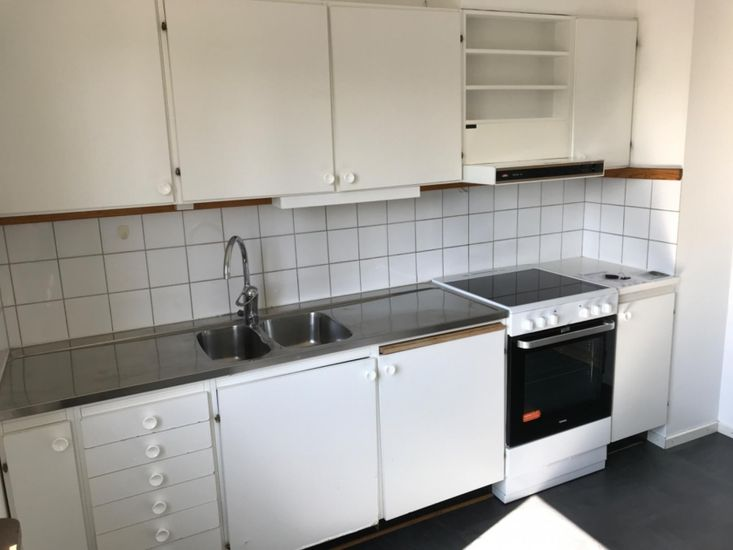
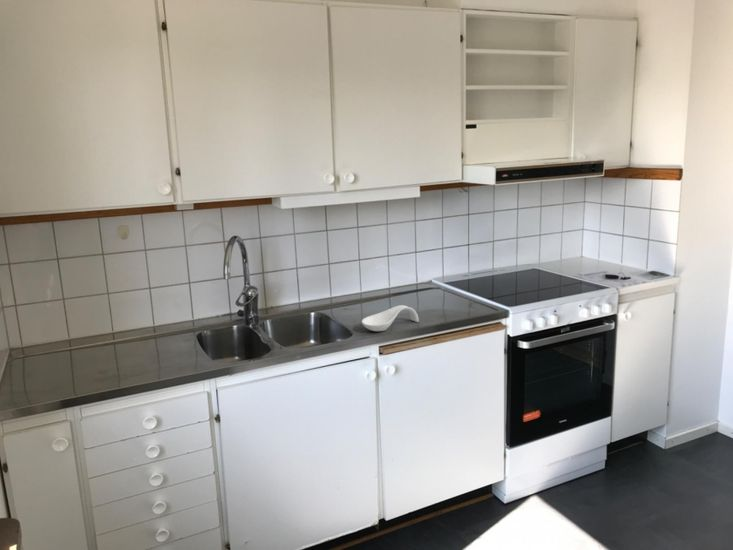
+ spoon rest (390, 317)
